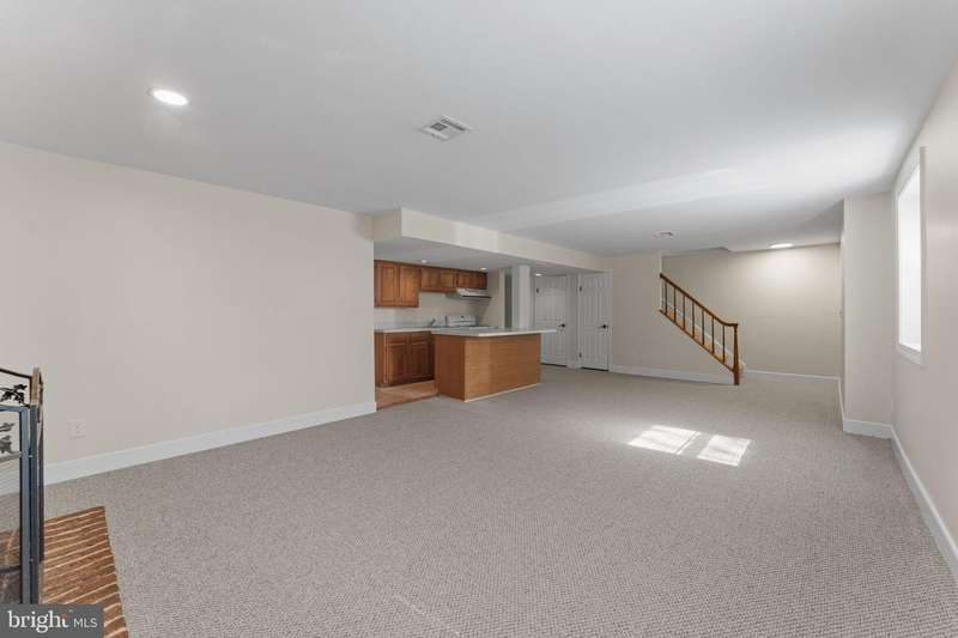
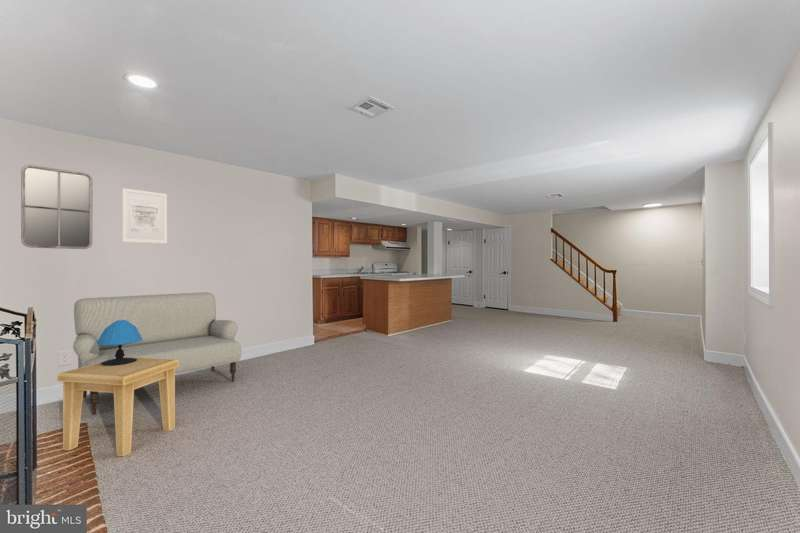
+ sofa (162, 342)
+ wall art (145, 216)
+ side table (122, 401)
+ table lamp (120, 340)
+ home mirror (58, 208)
